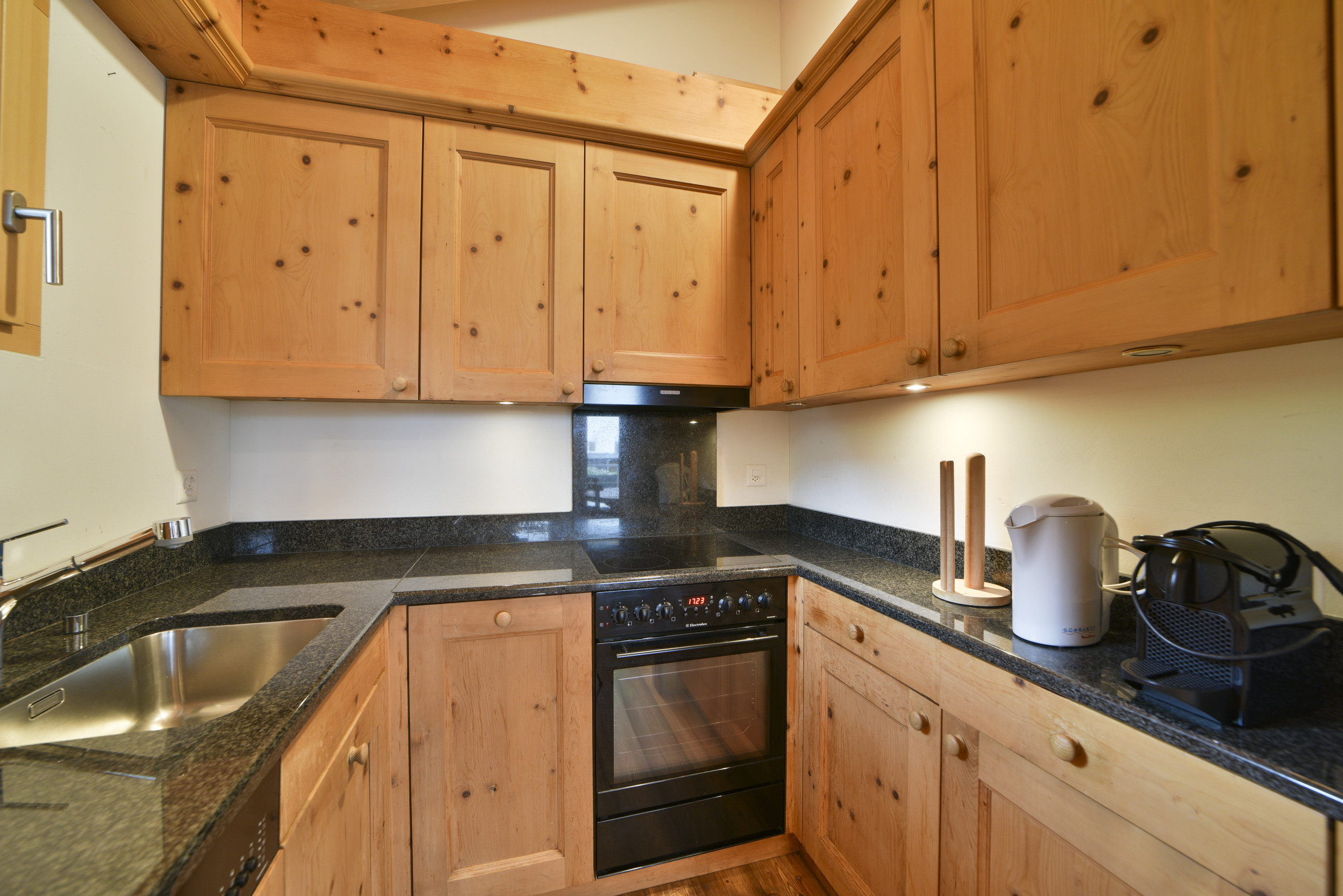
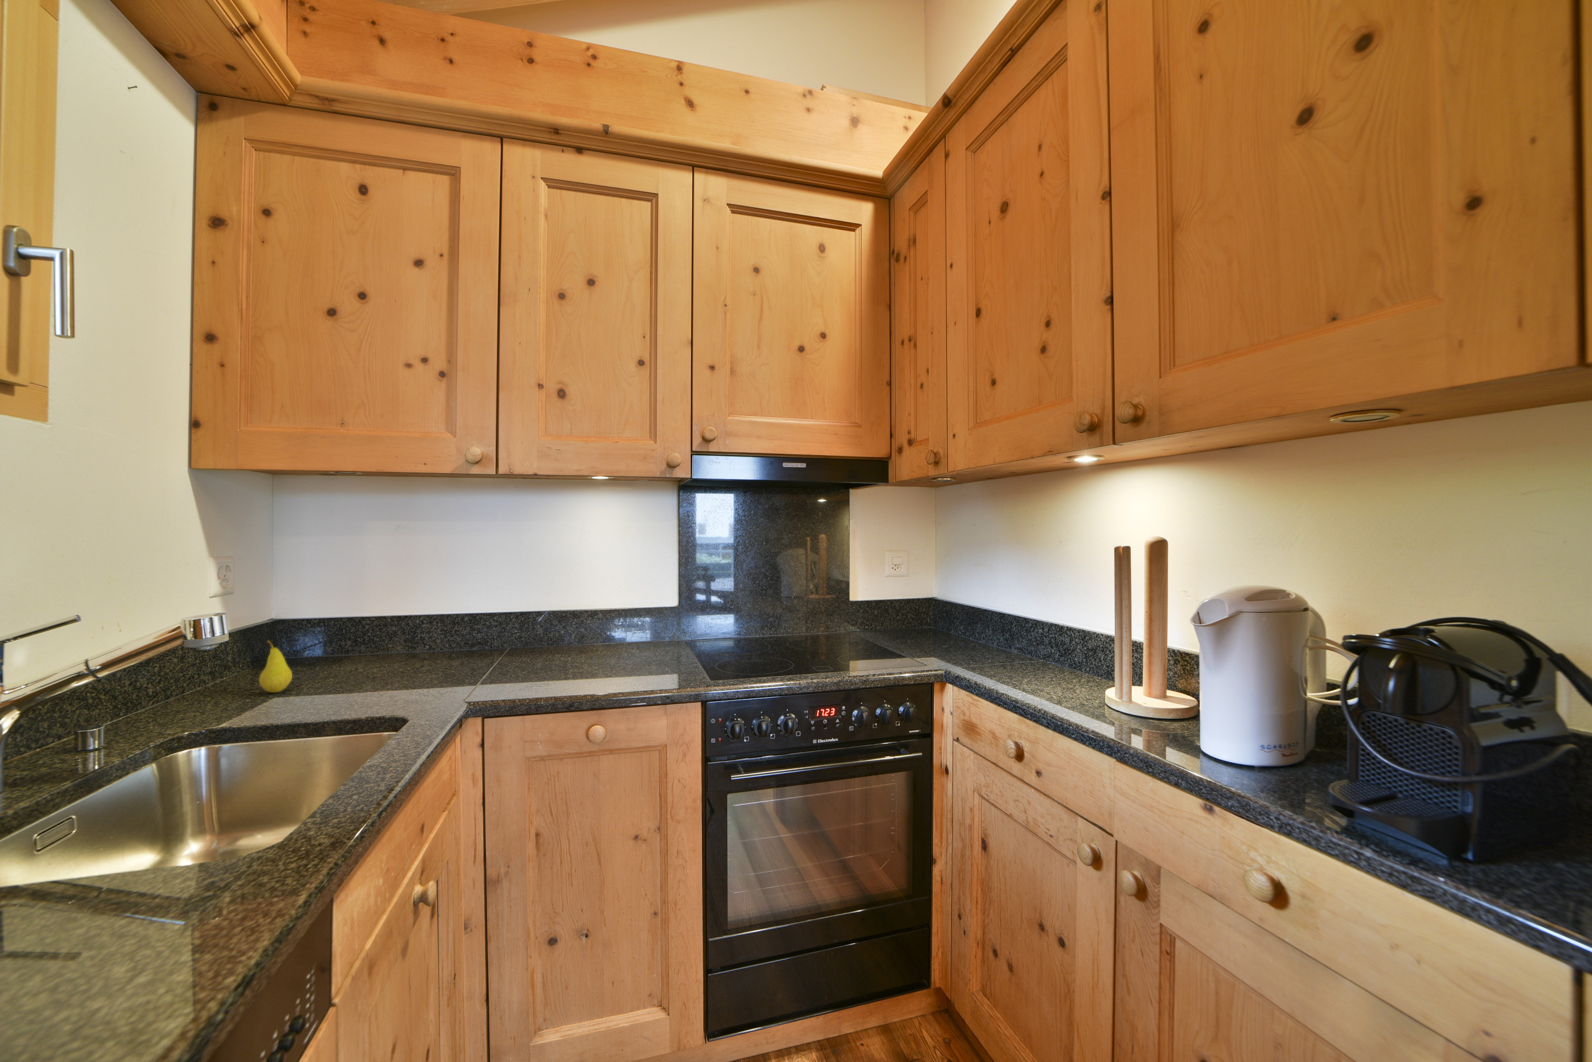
+ fruit (275, 666)
